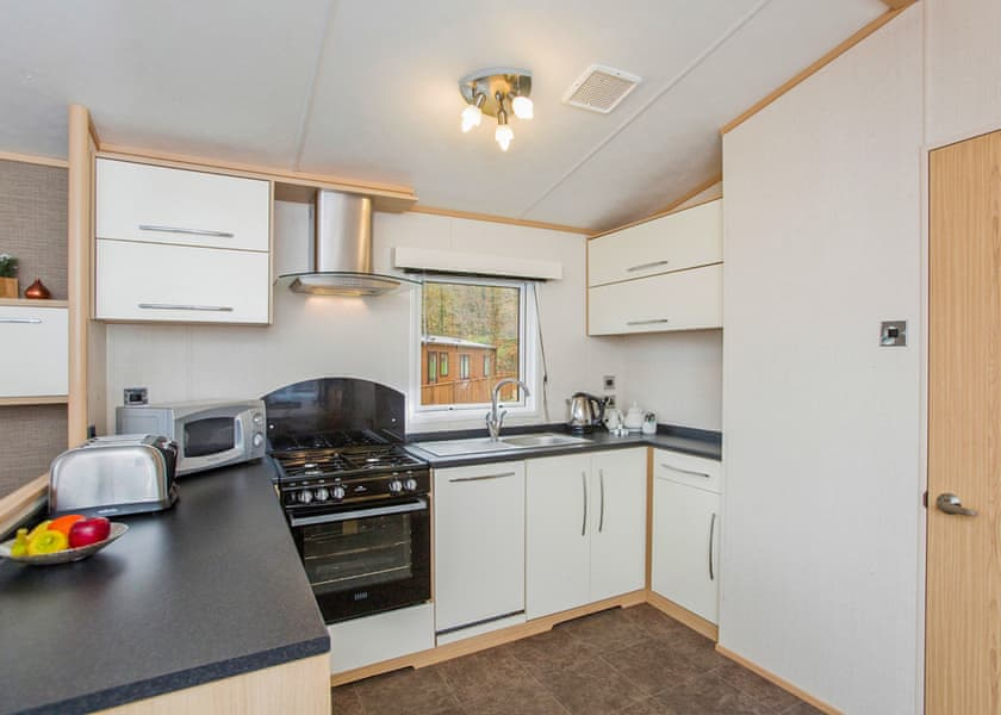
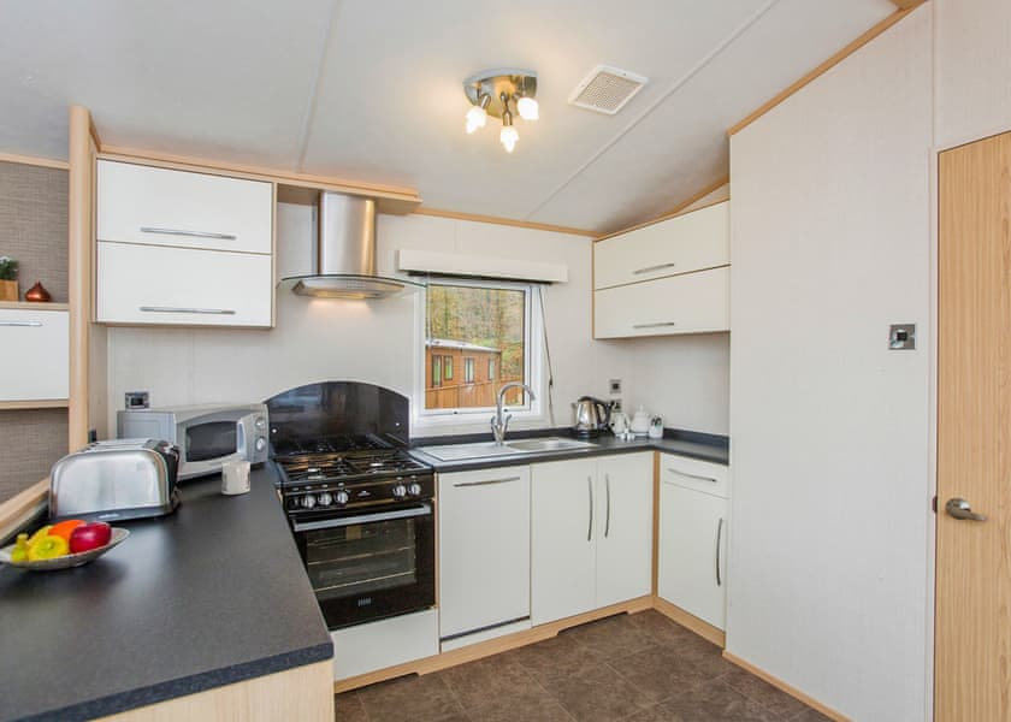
+ mug (236, 478)
